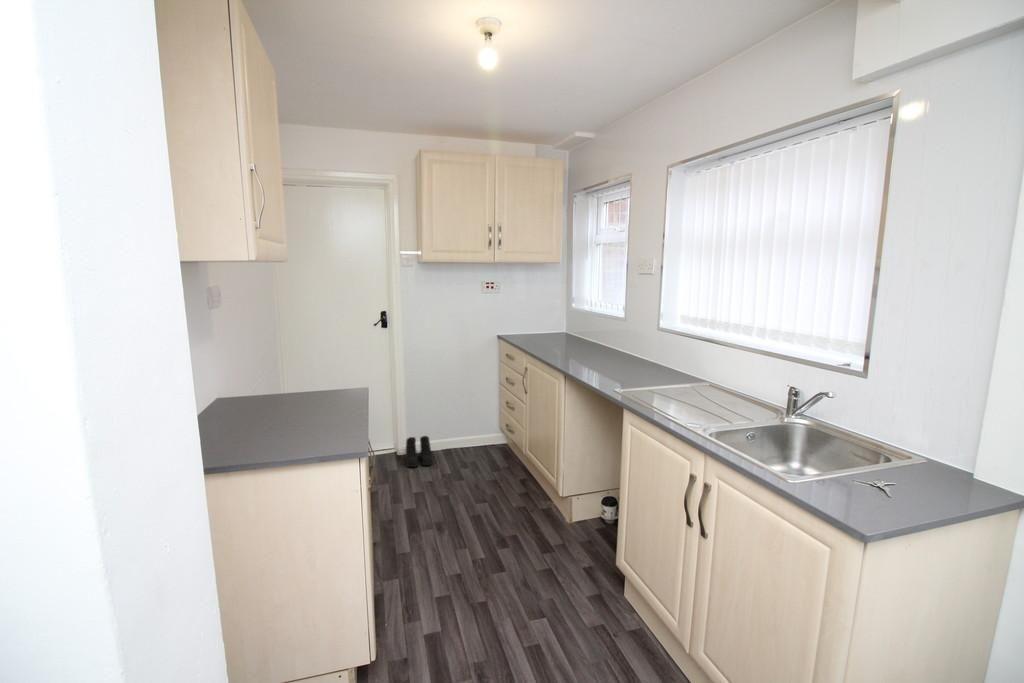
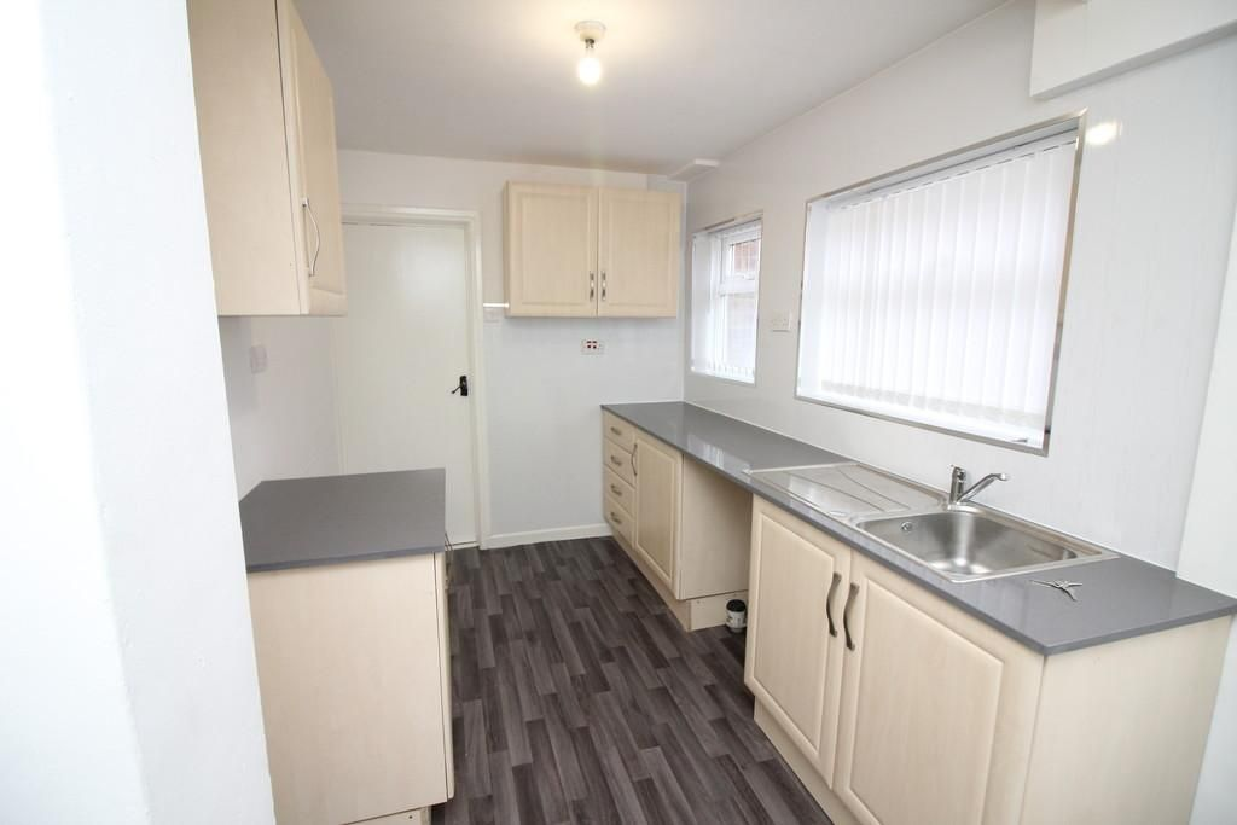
- boots (420, 450)
